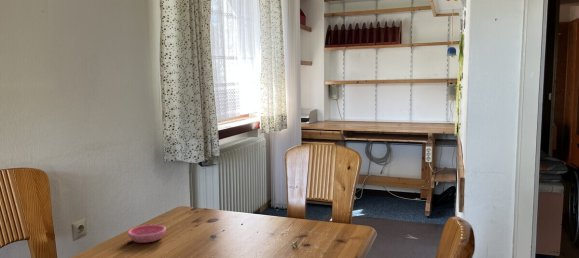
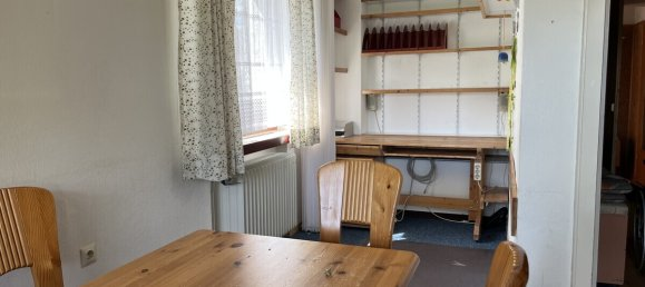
- saucer (147, 234)
